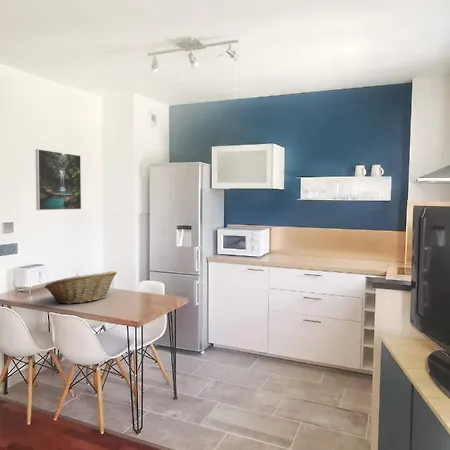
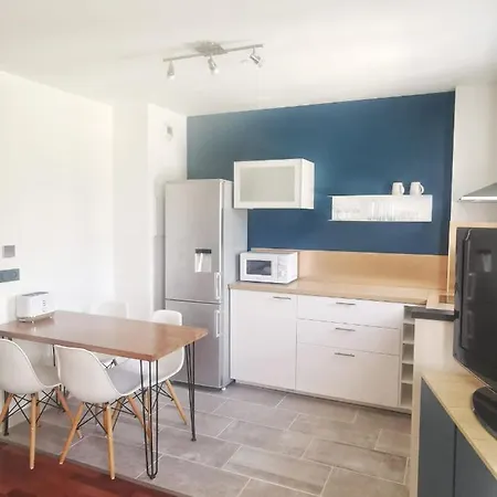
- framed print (59, 181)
- fruit basket (82, 285)
